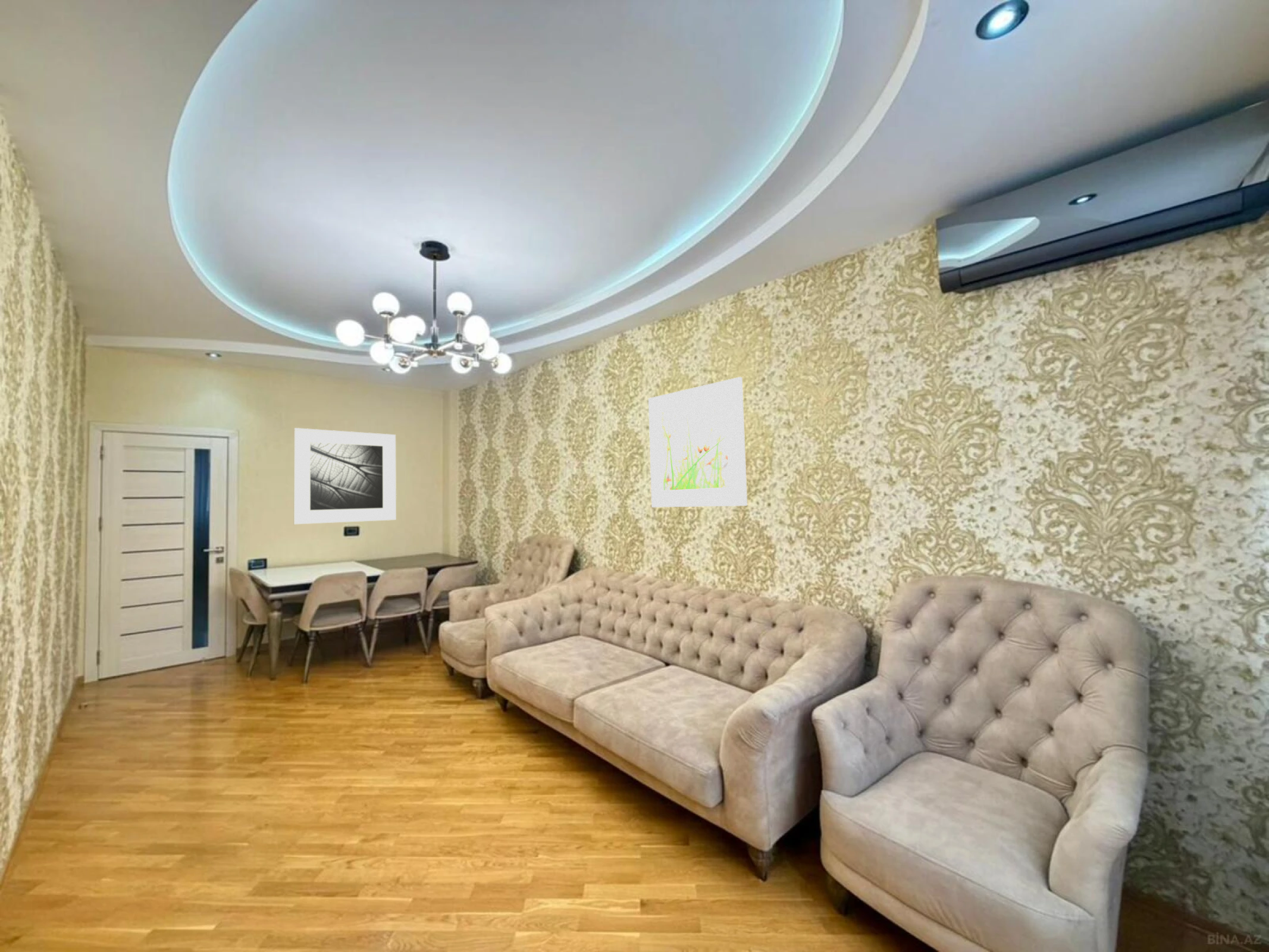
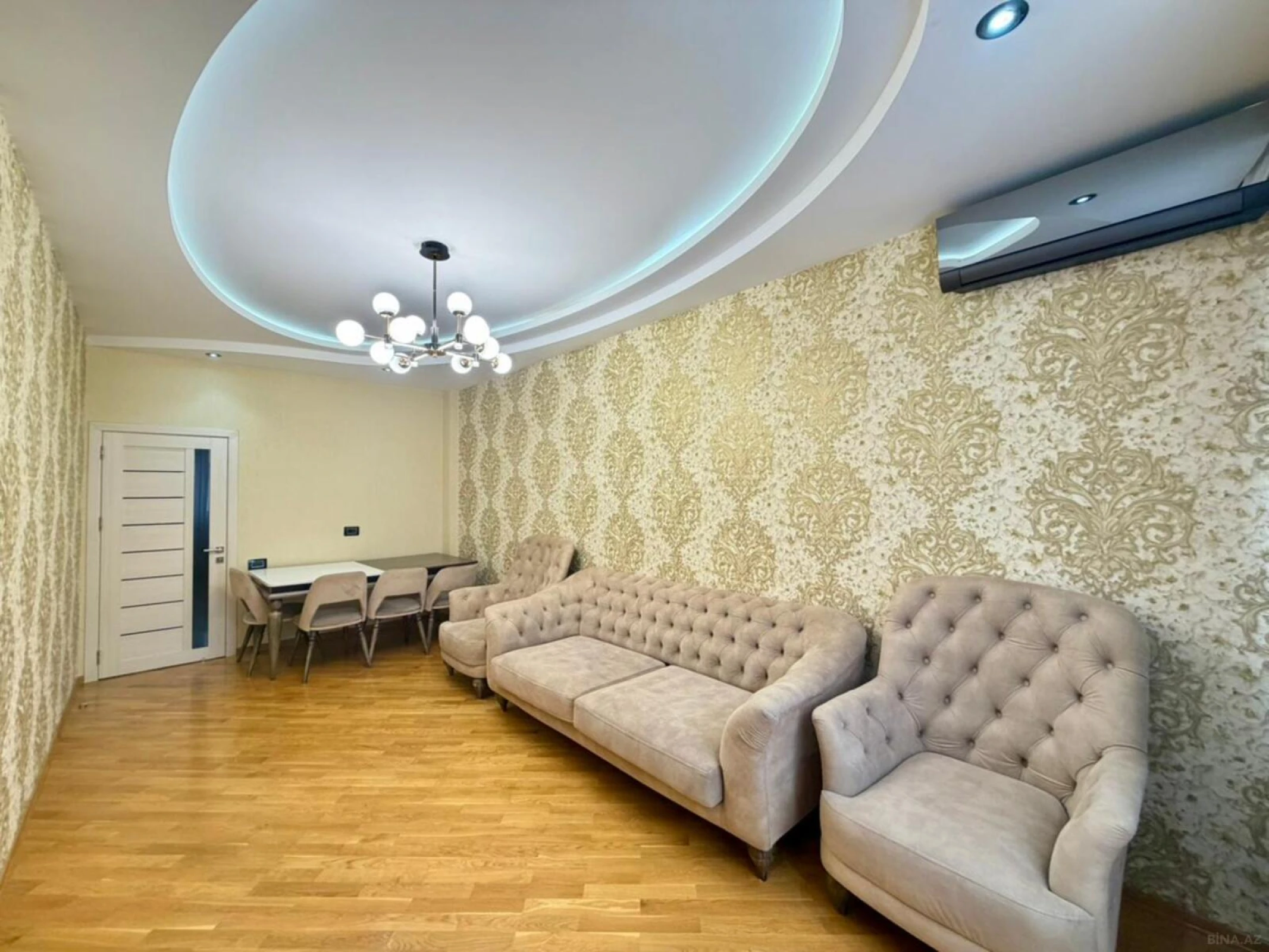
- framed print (693, 447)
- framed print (347, 477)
